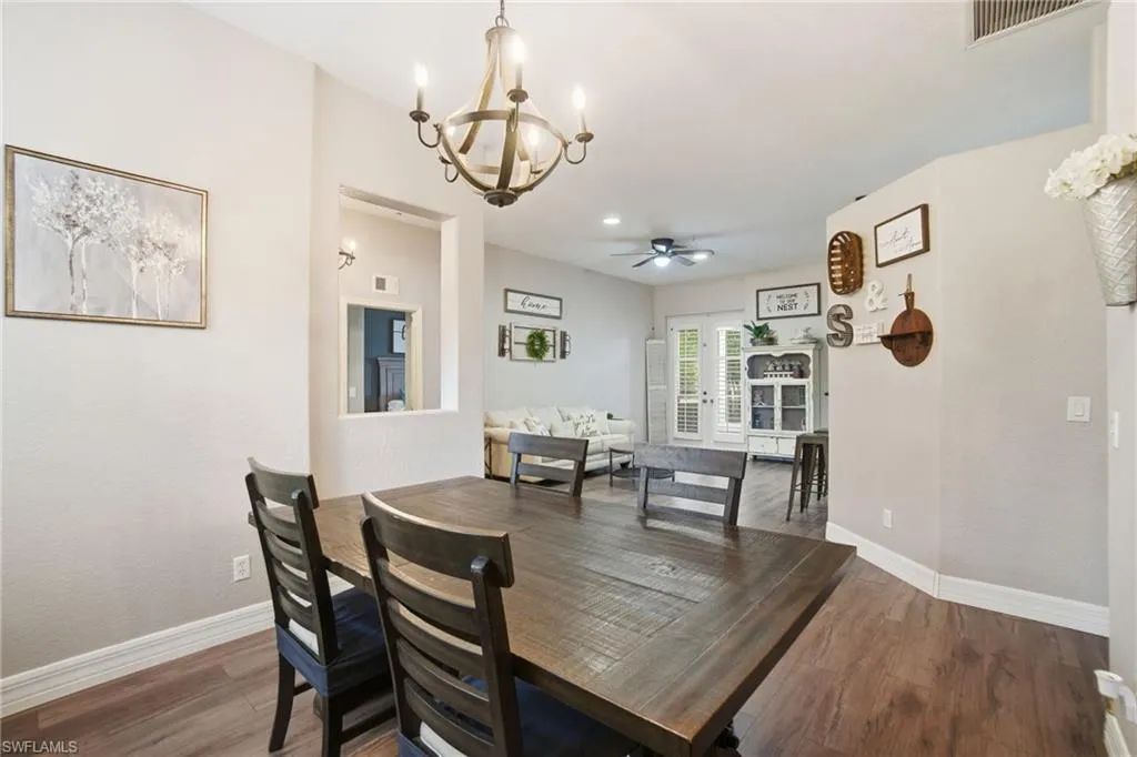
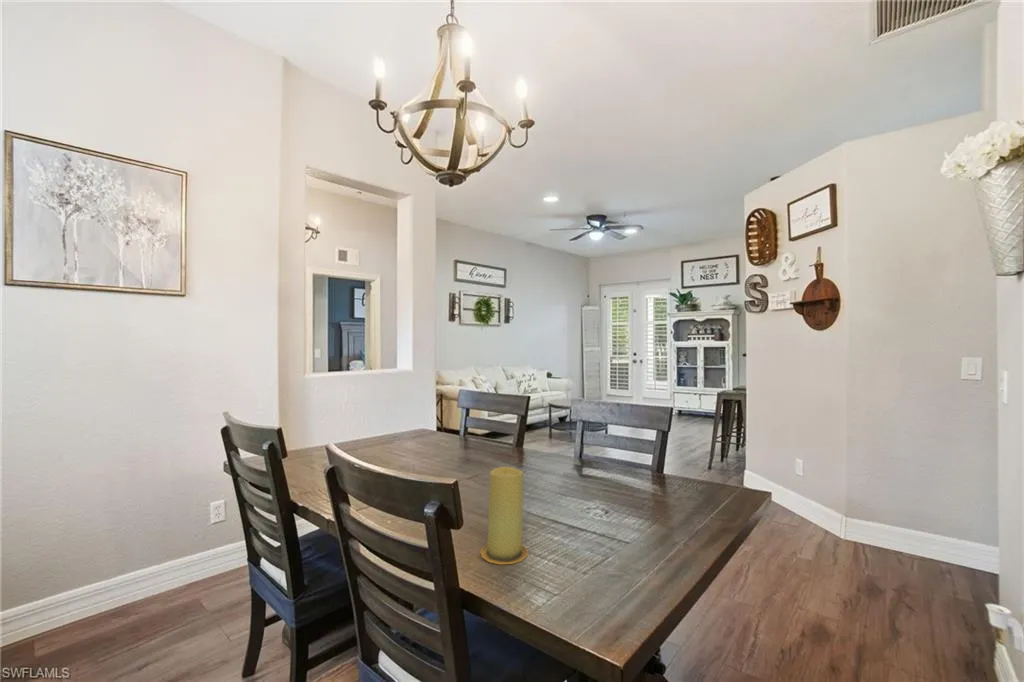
+ candle (504, 511)
